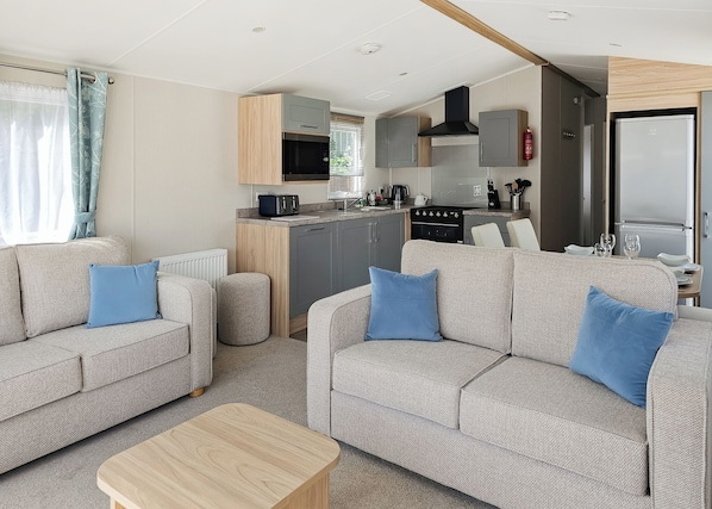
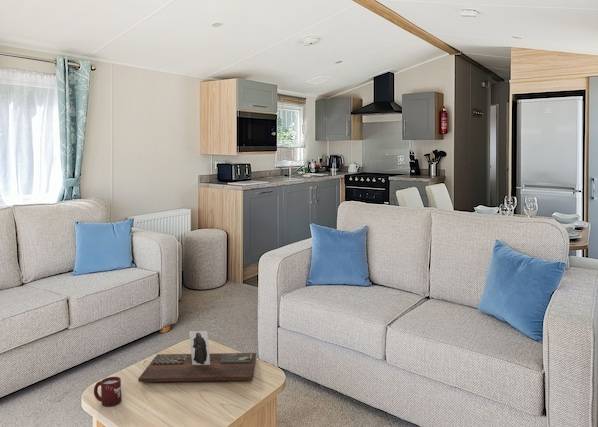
+ decorative tray (201, 347)
+ cup (107, 391)
